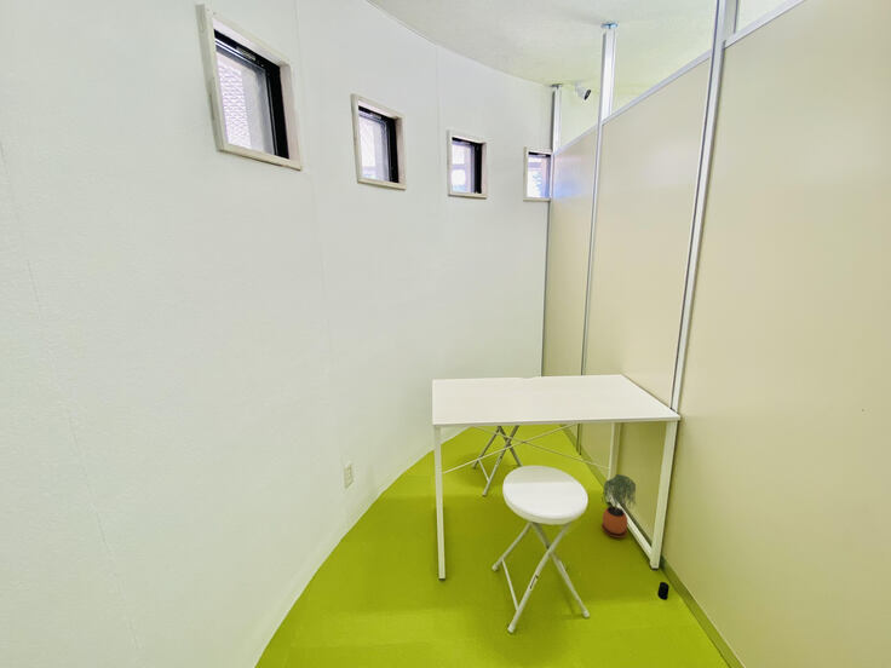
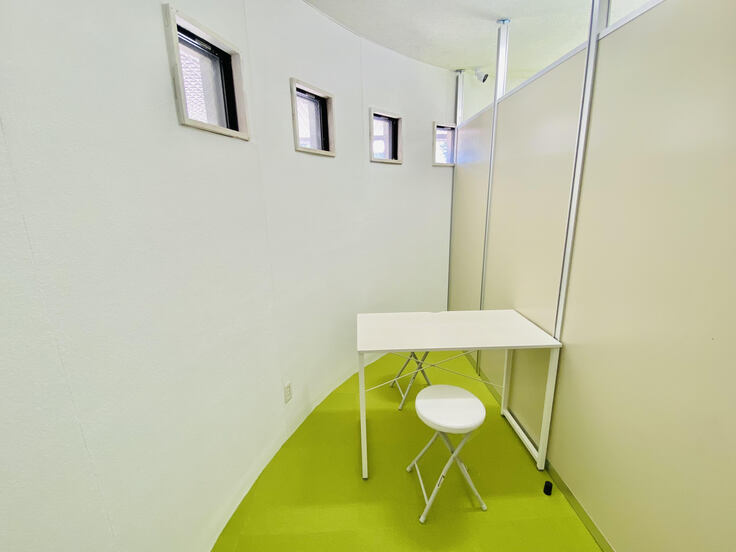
- potted plant (617, 502)
